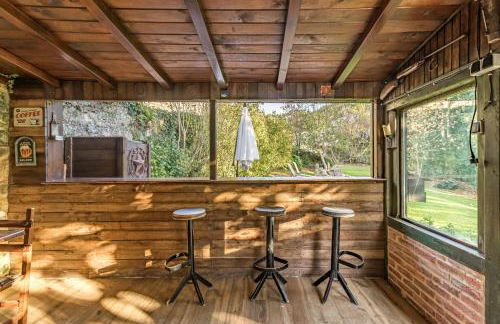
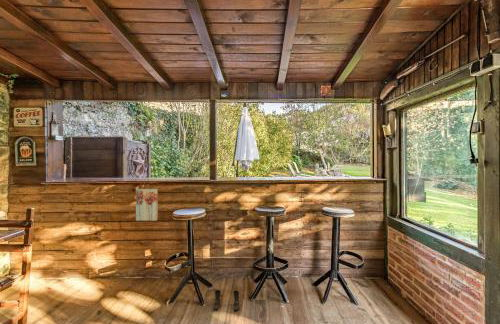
+ boots (219, 300)
+ wall art (146, 204)
